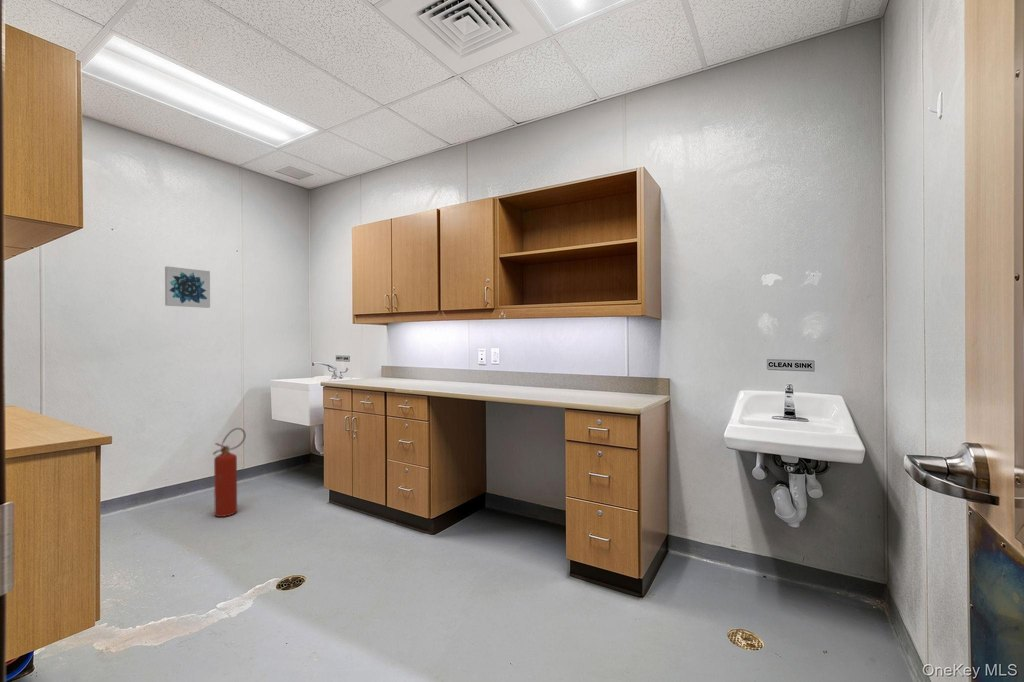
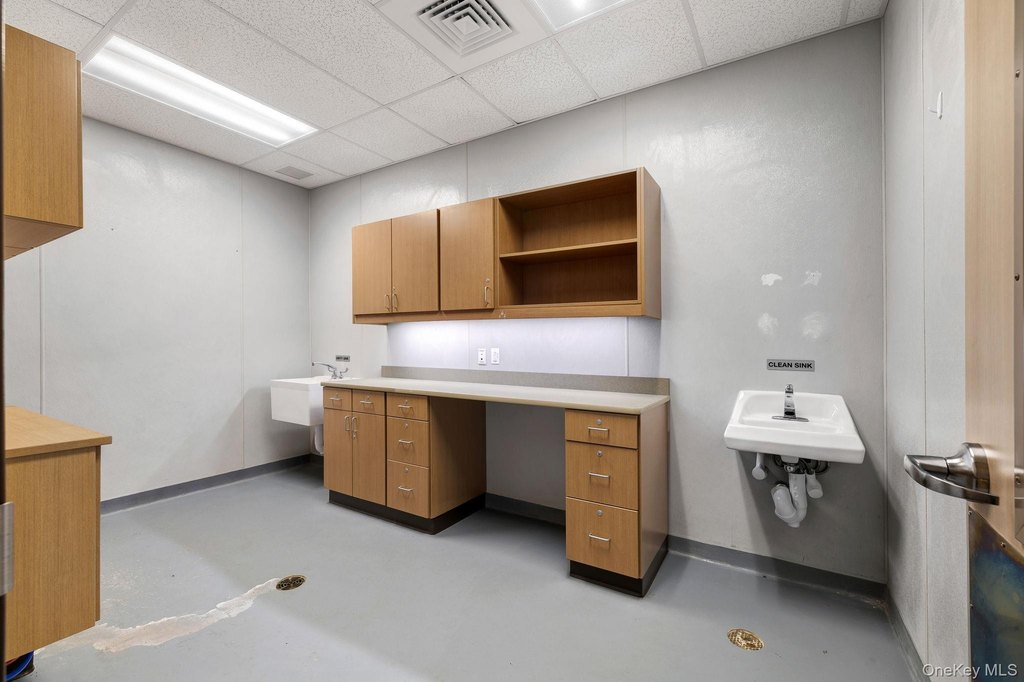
- fire extinguisher (230, 470)
- wall art (188, 287)
